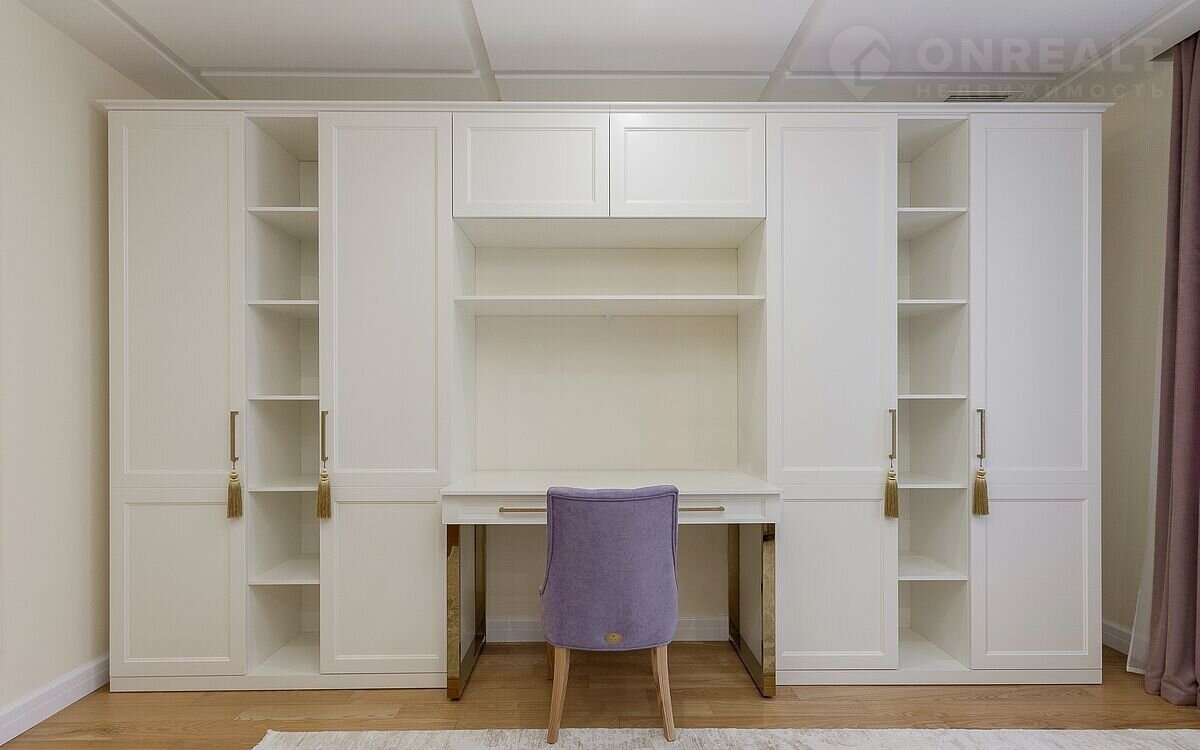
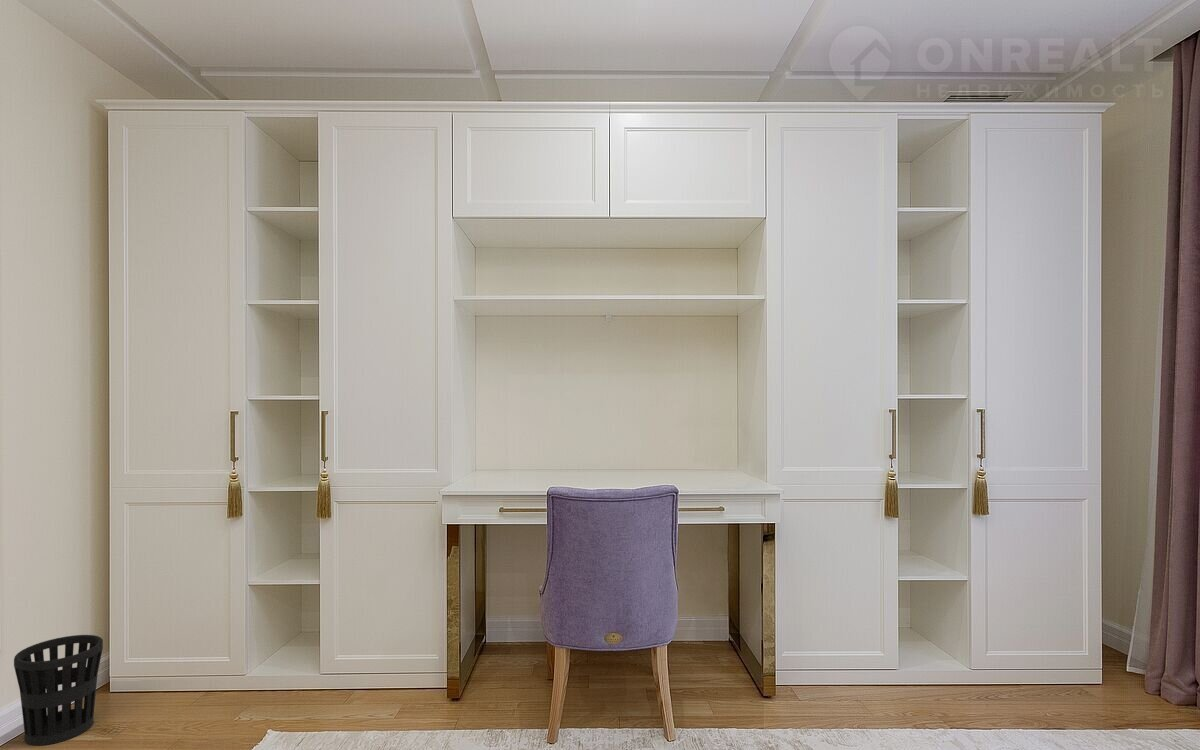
+ wastebasket (59, 690)
